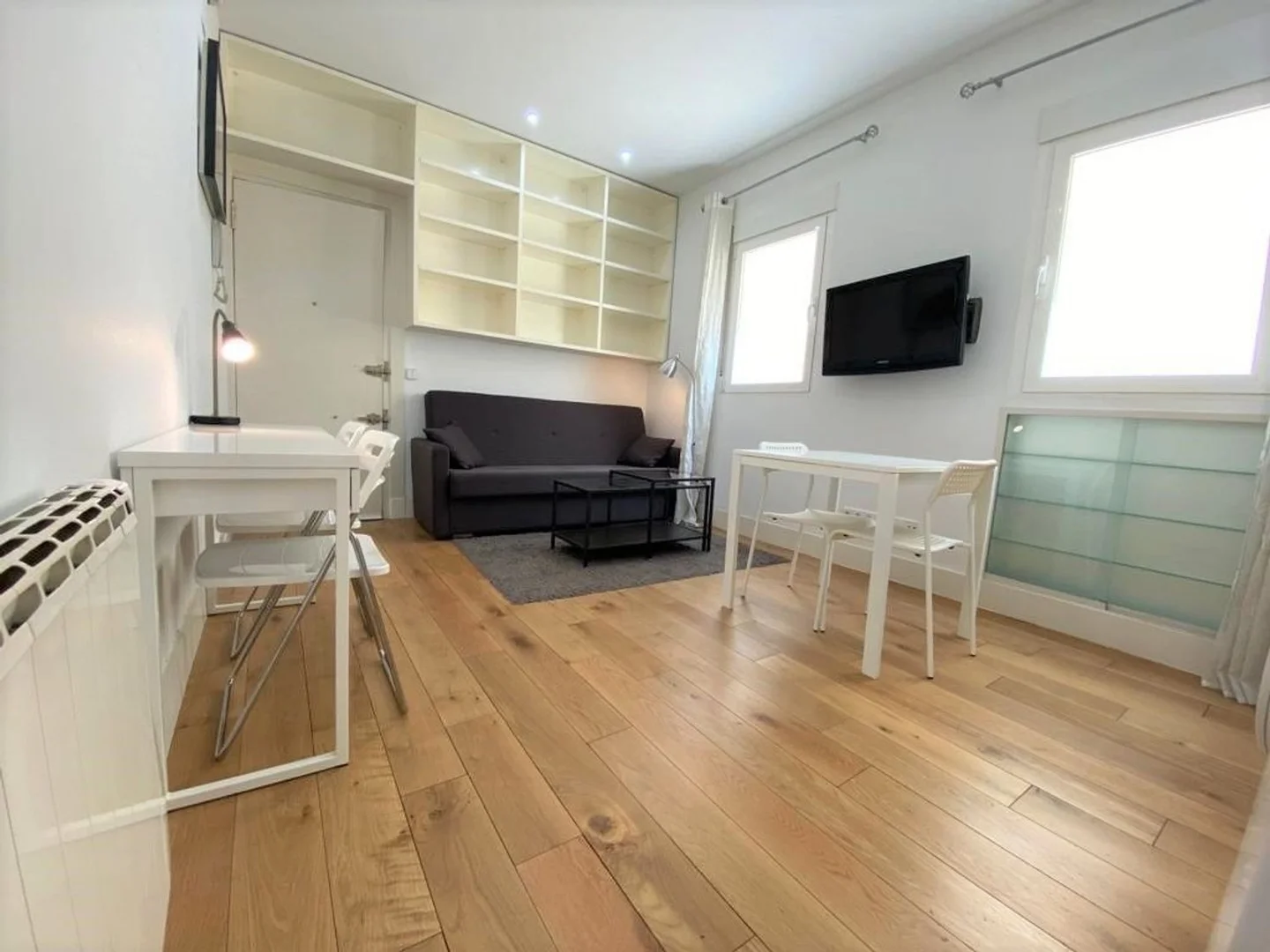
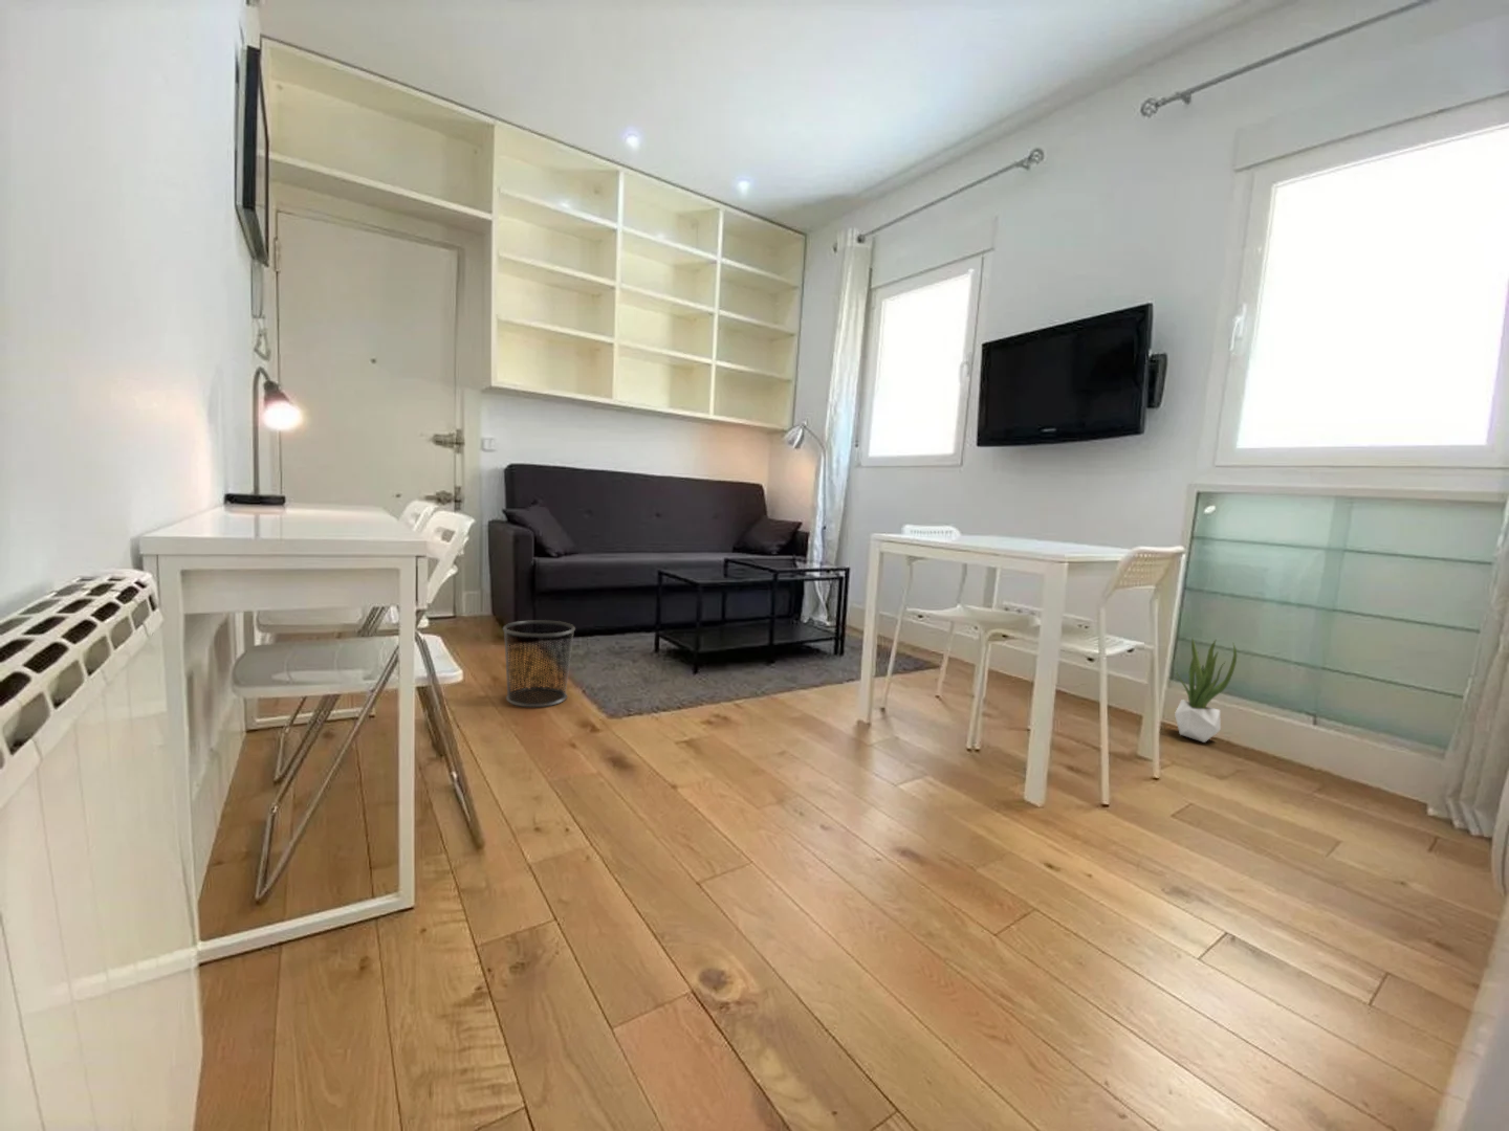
+ waste bin (537, 662)
+ potted plant (1204, 689)
